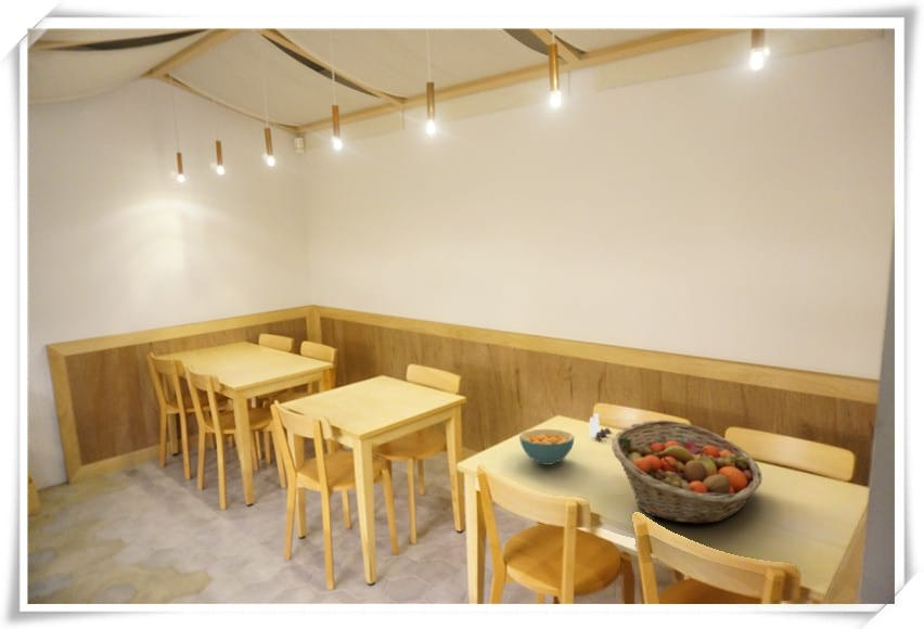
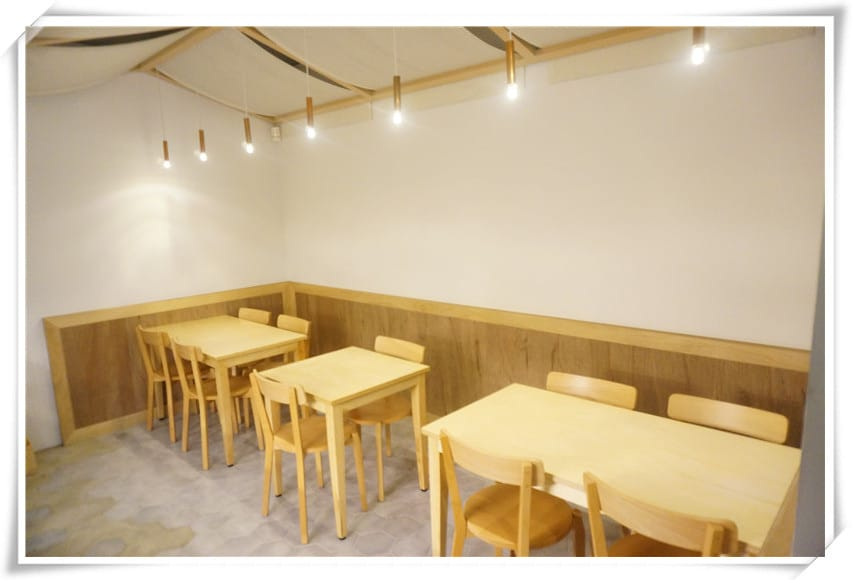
- salt and pepper shaker set (599, 425)
- cereal bowl (547, 449)
- fruit basket (684, 467)
